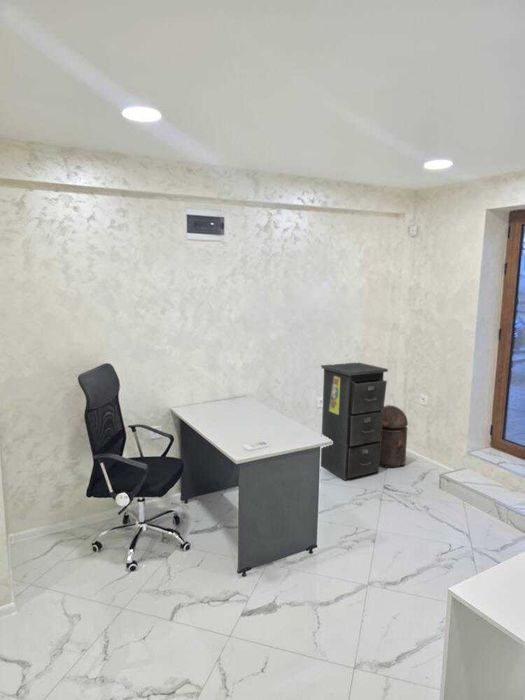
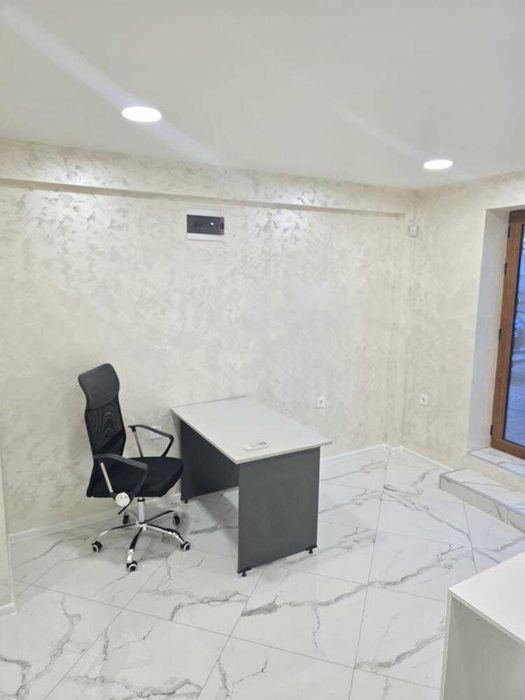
- filing cabinet (354, 419)
- trash can (389, 434)
